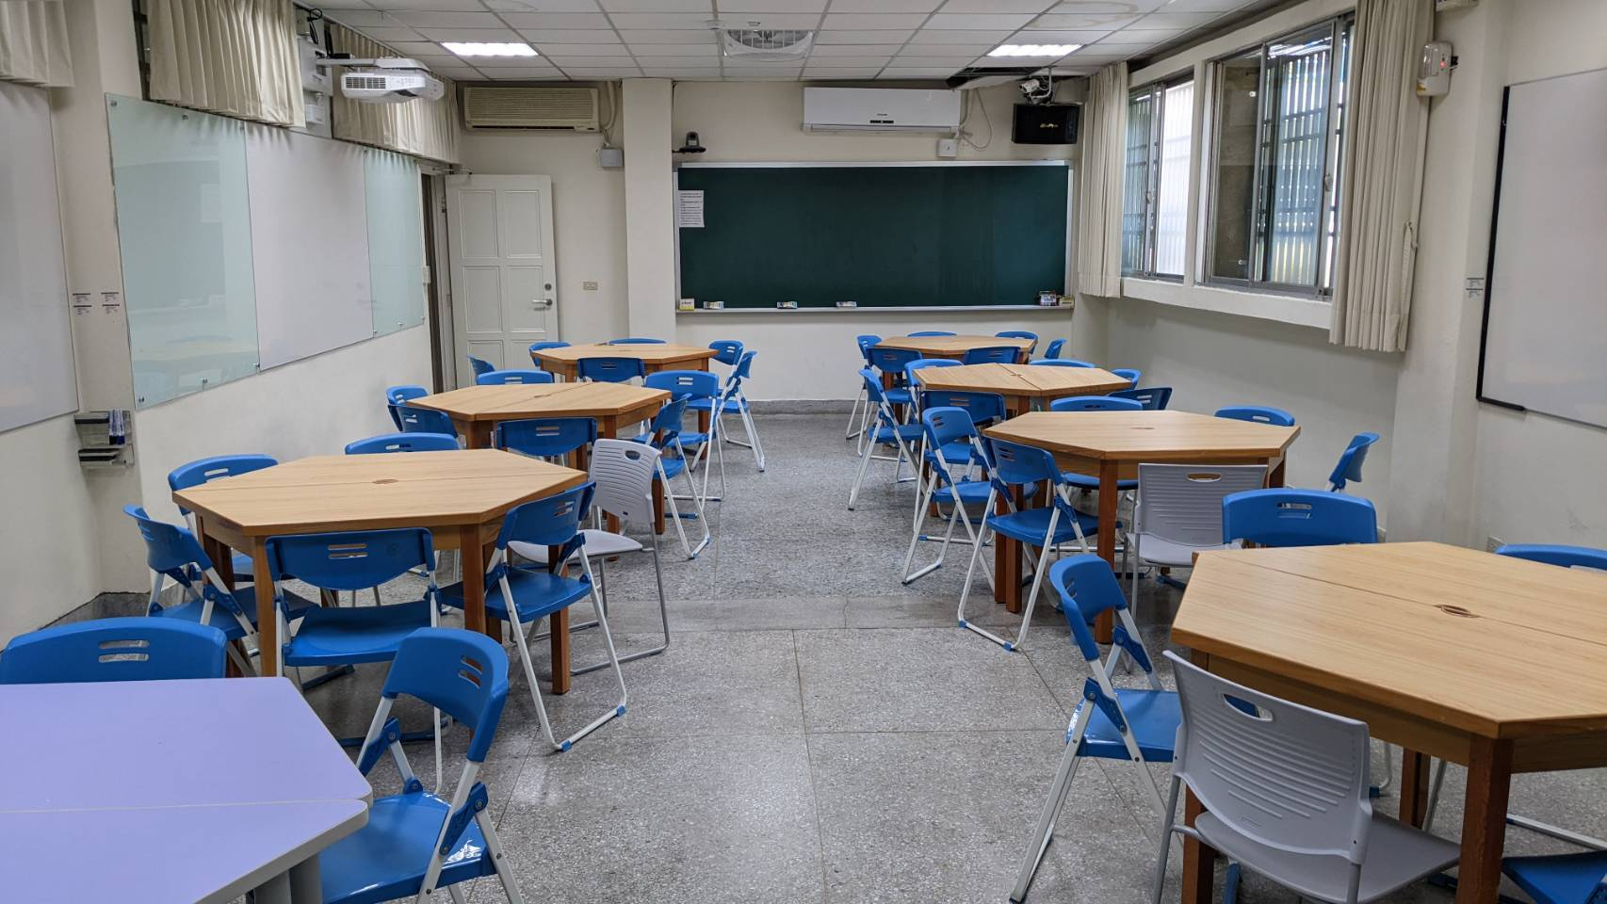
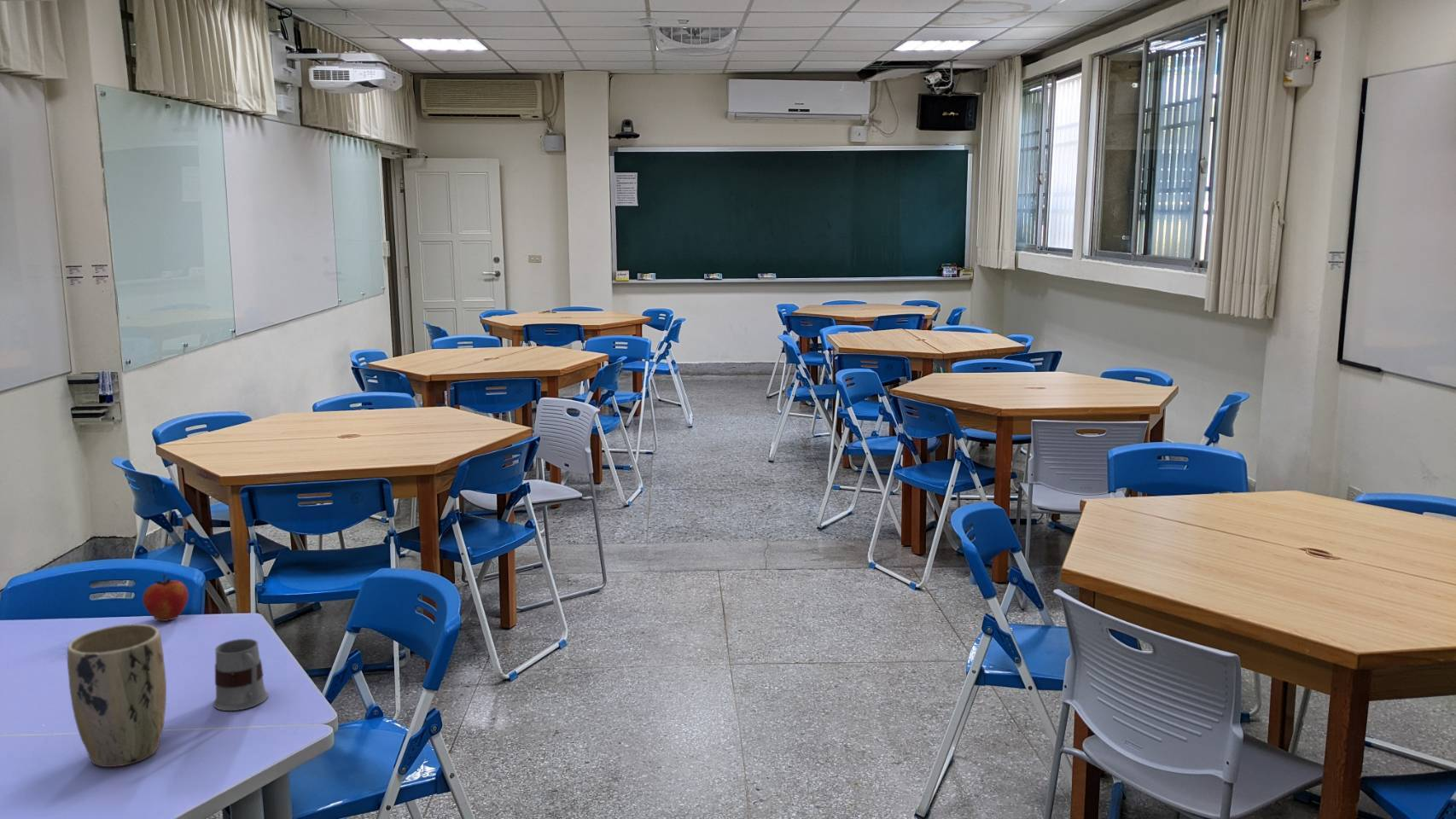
+ apple (166, 596)
+ mug (242, 675)
+ plant pot (119, 696)
